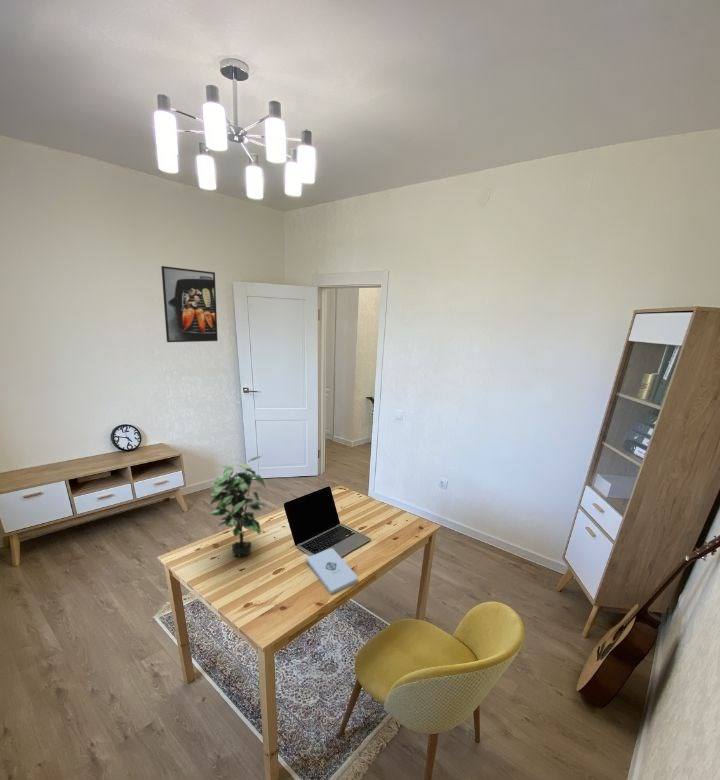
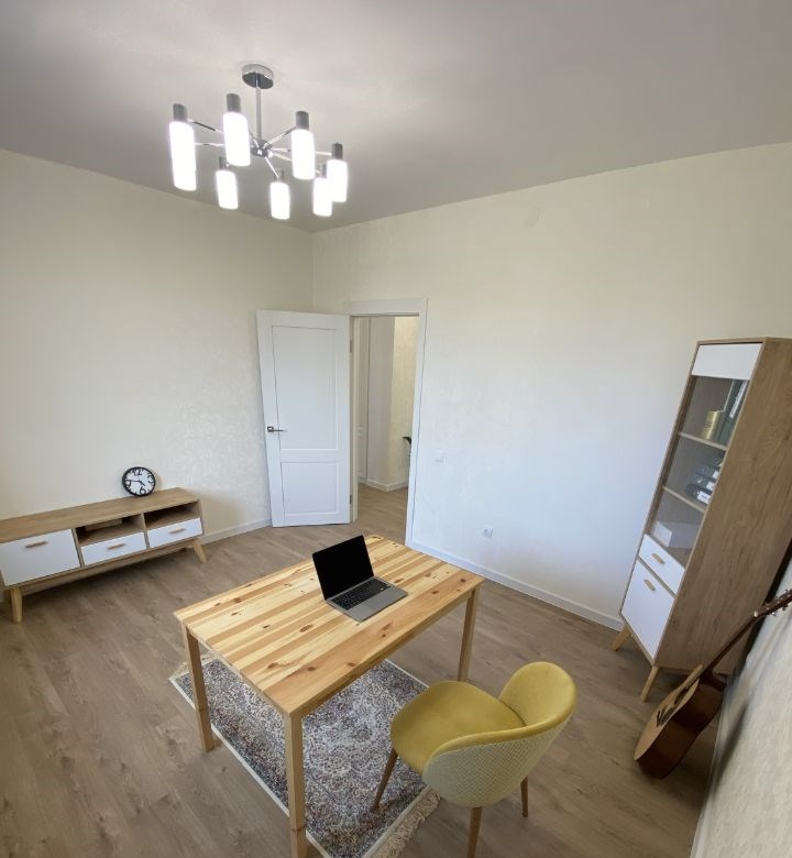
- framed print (191, 306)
- potted plant (238, 506)
- notepad (331, 569)
